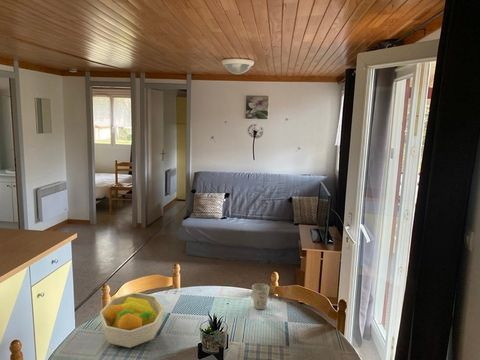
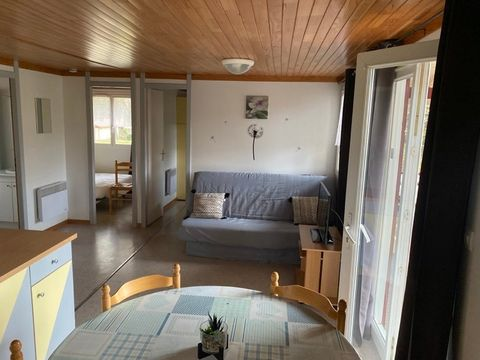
- fruit bowl (132, 315)
- mug (259, 294)
